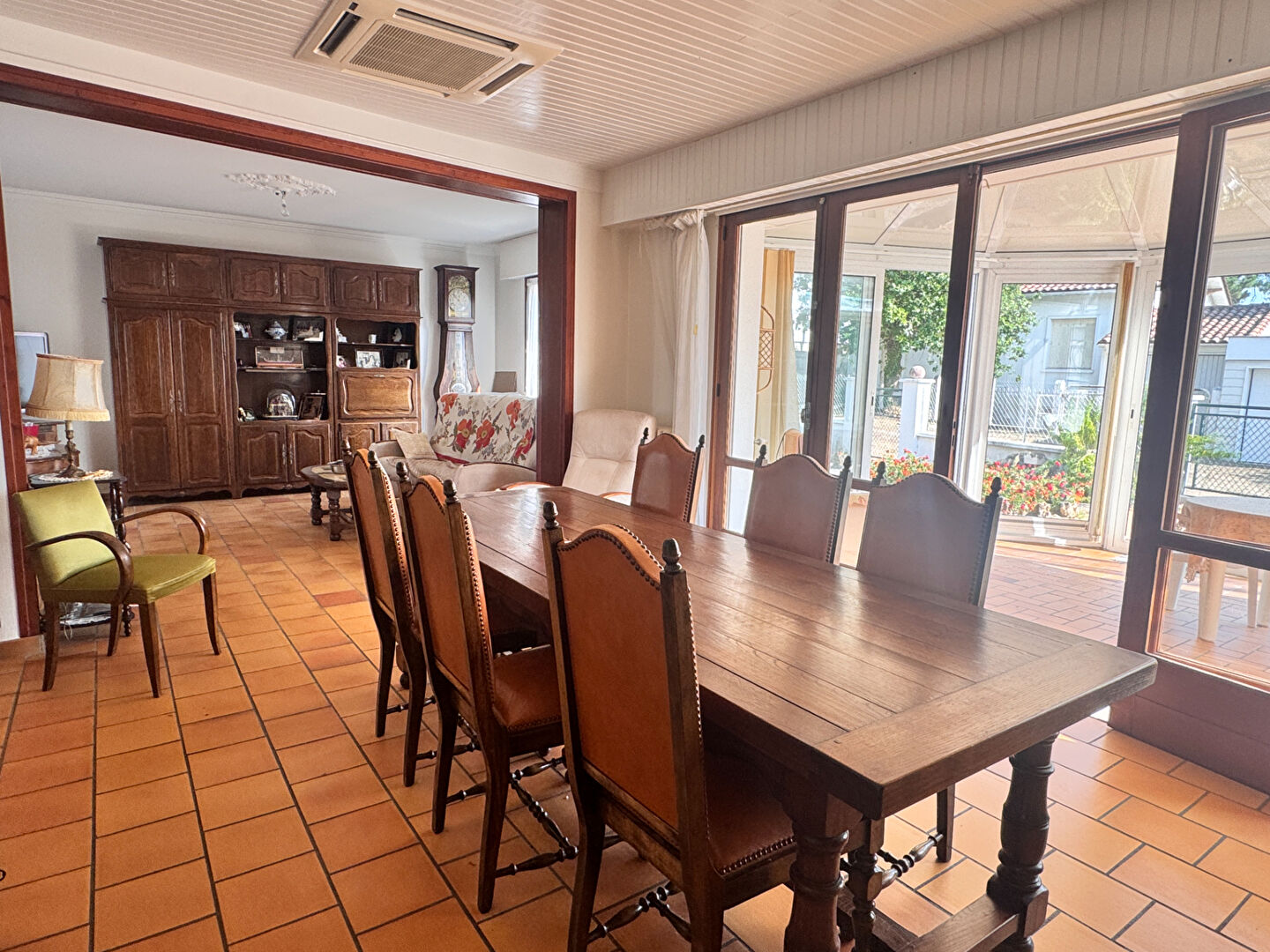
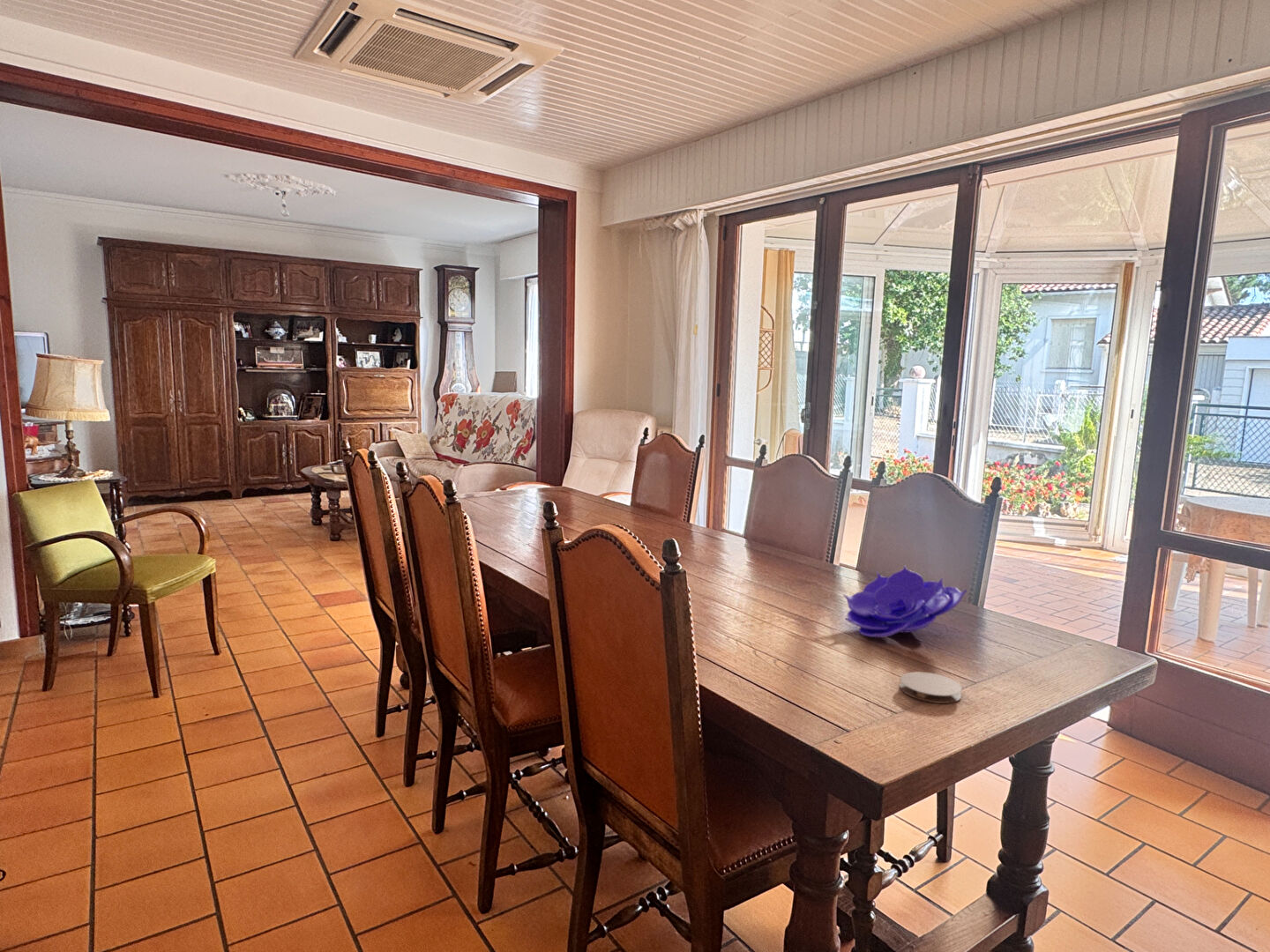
+ decorative bowl (894, 600)
+ coaster (930, 687)
